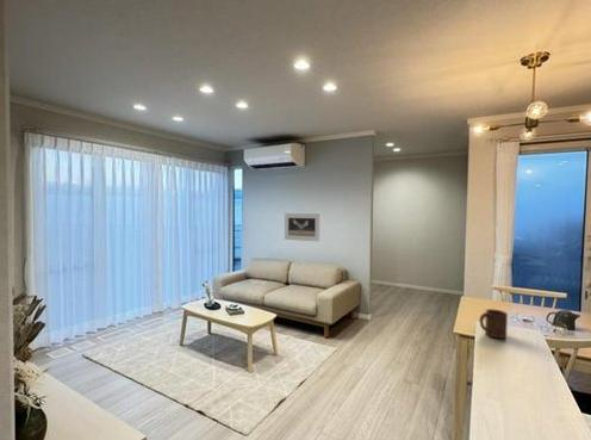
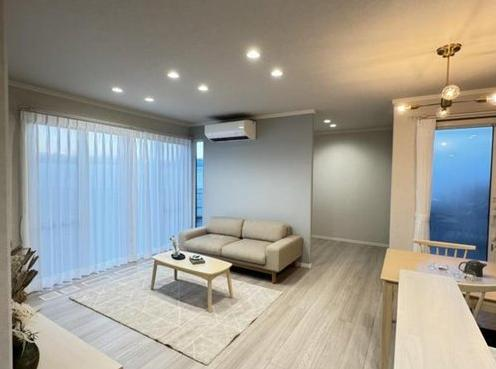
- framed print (301, 227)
- cup (493, 323)
